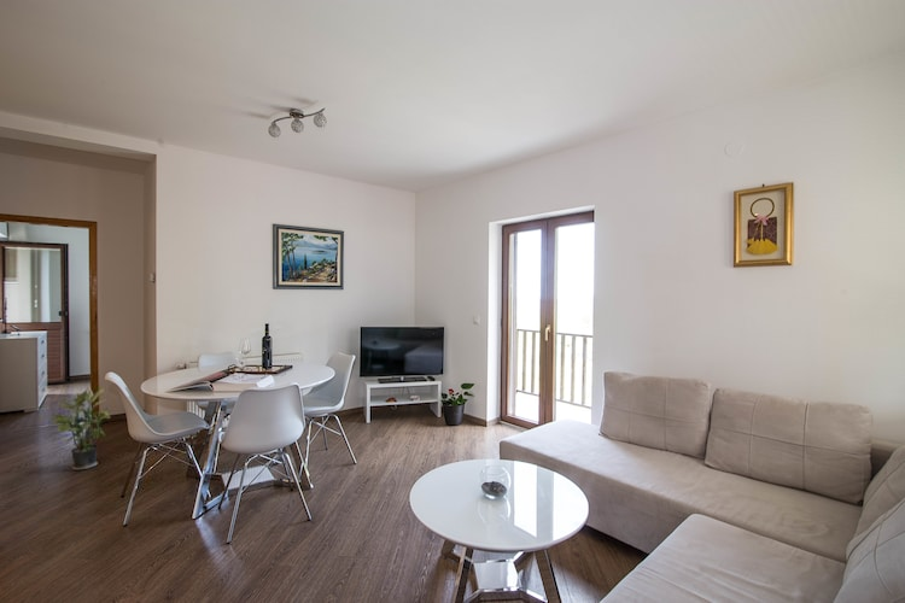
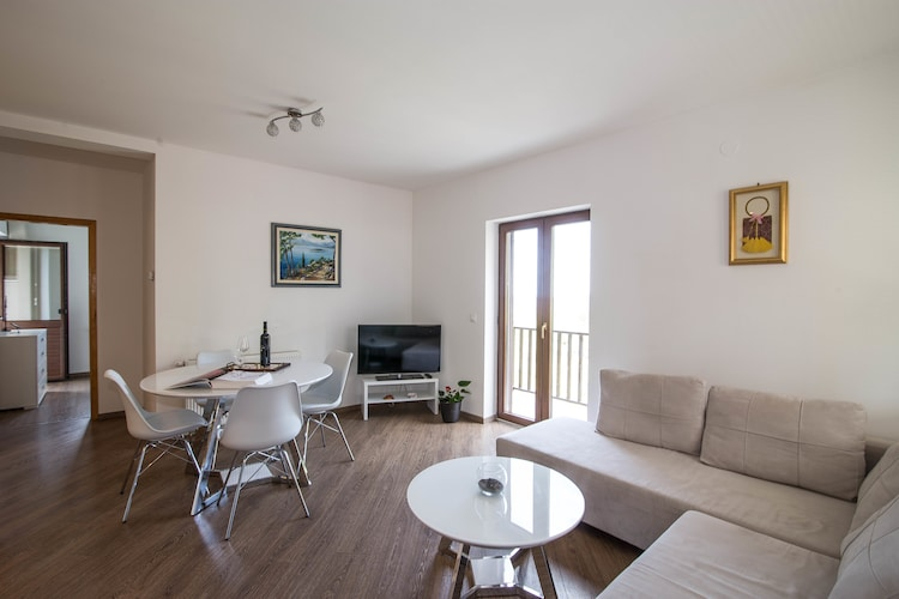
- potted plant (82, 427)
